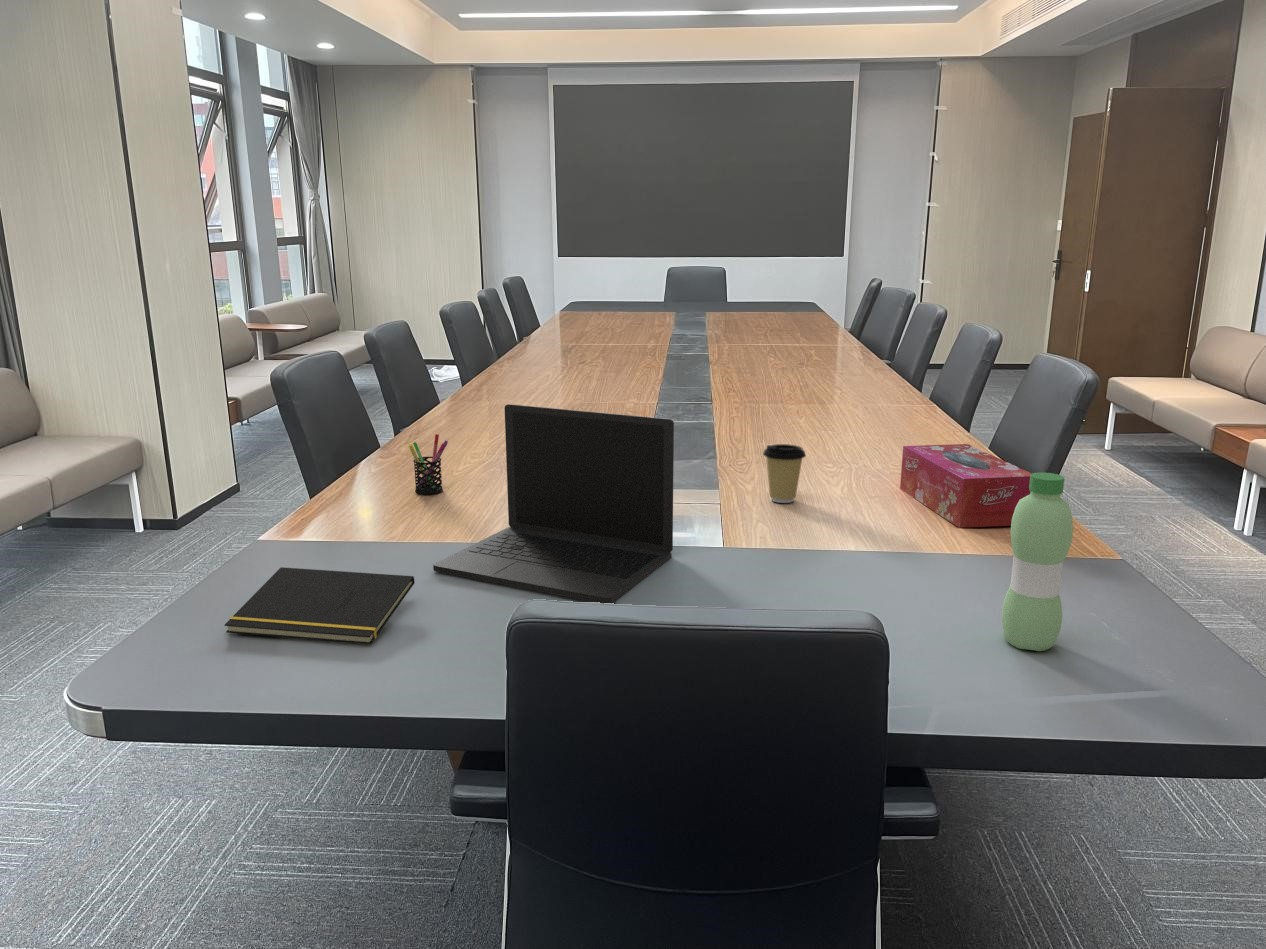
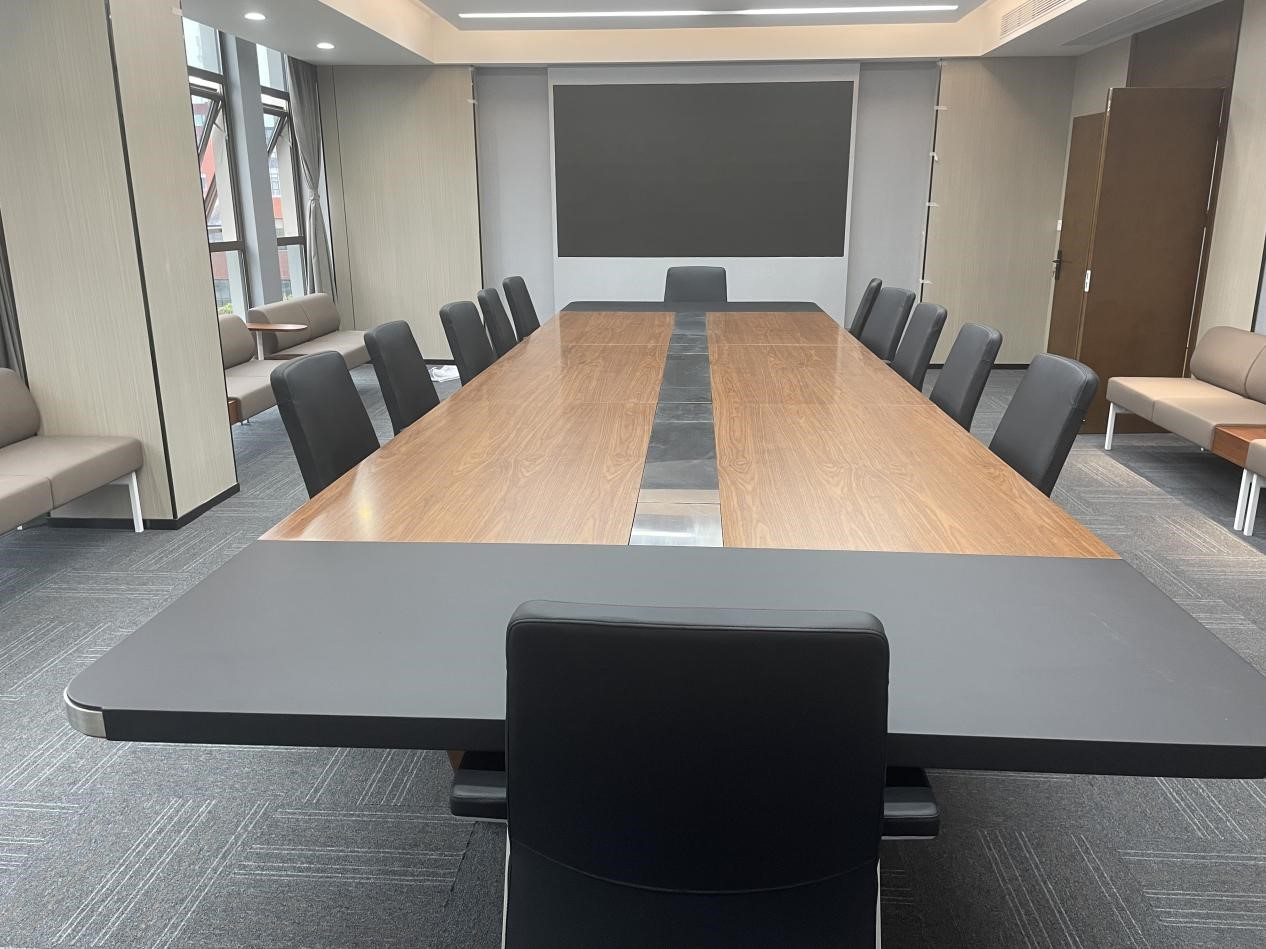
- notepad (323, 603)
- coffee cup (783, 472)
- water bottle (1037, 561)
- pen holder (426, 463)
- laptop (552, 495)
- tissue box (963, 482)
